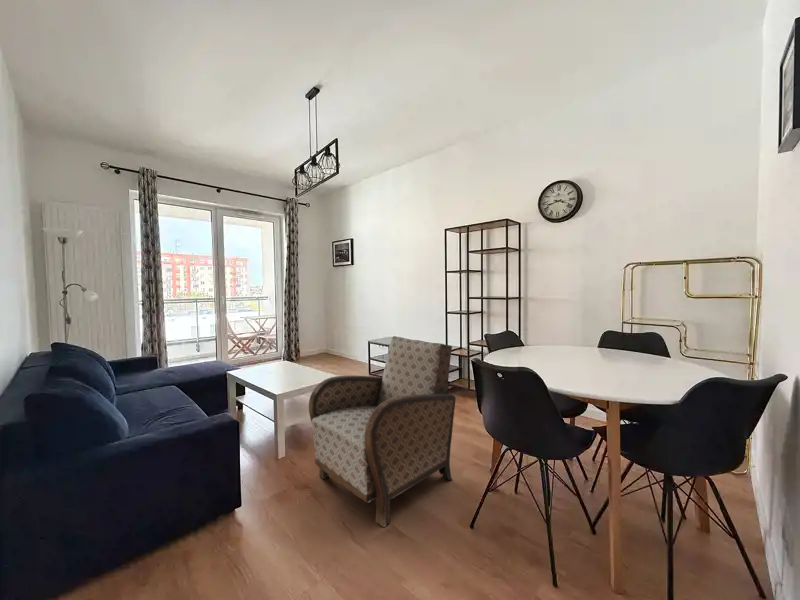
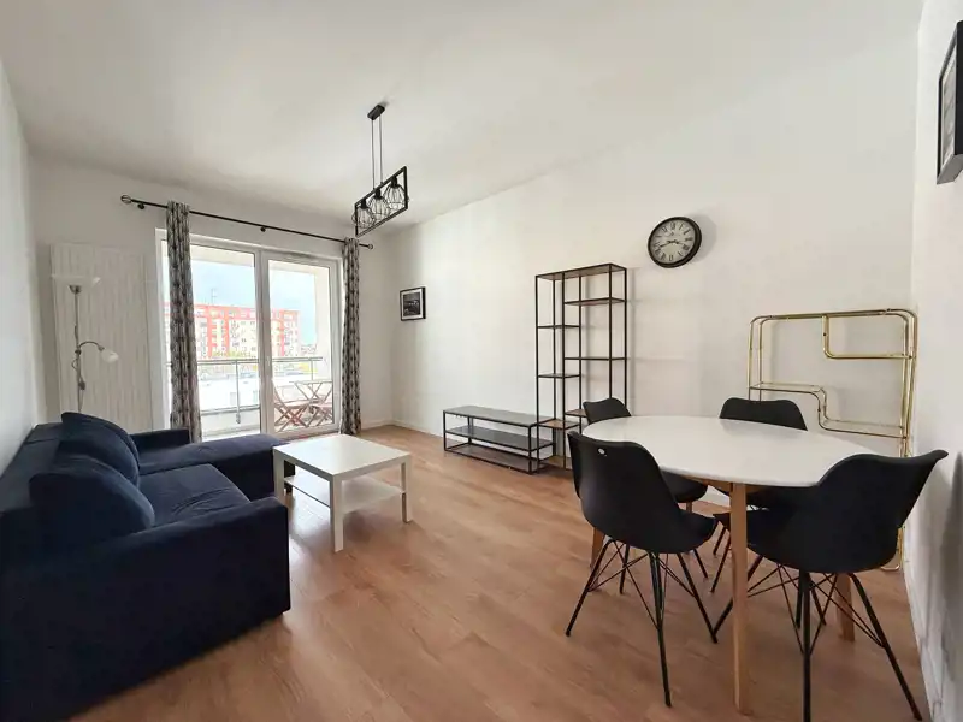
- armchair (386, 412)
